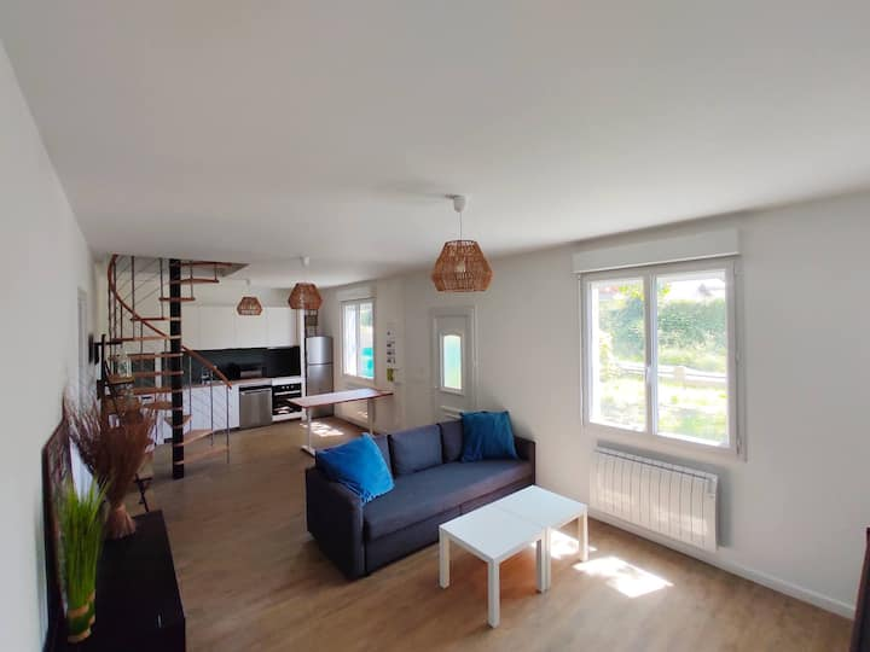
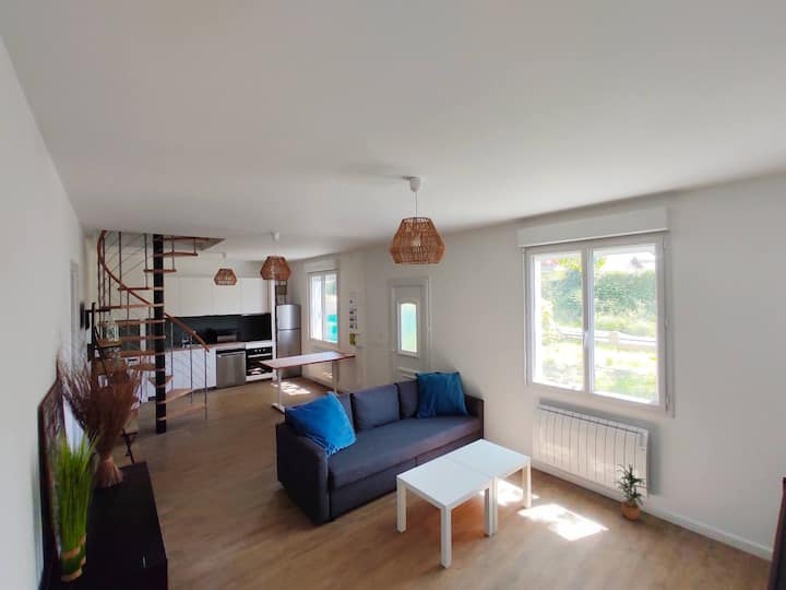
+ potted plant (633, 492)
